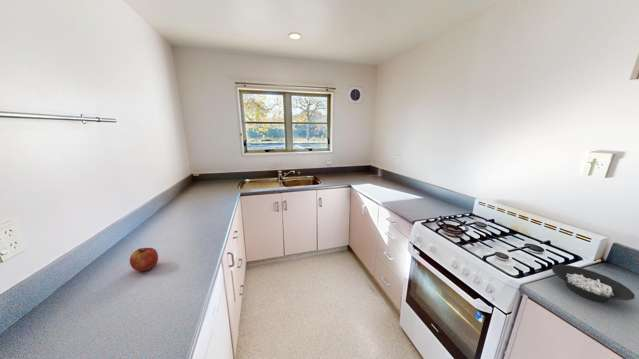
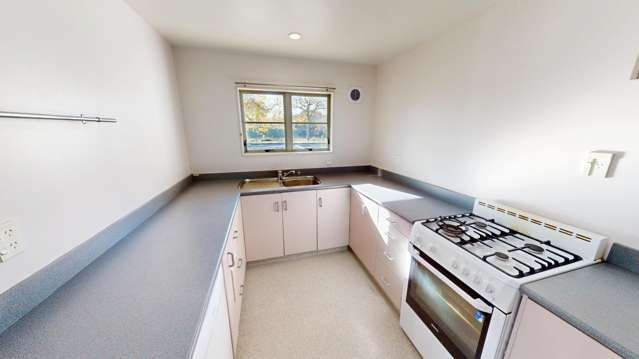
- cereal bowl (587, 285)
- apple (144, 257)
